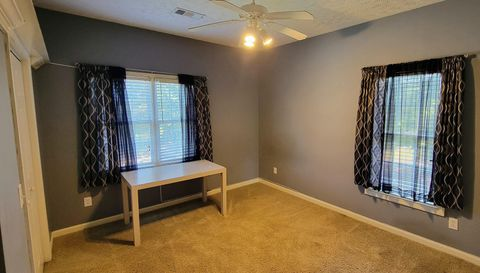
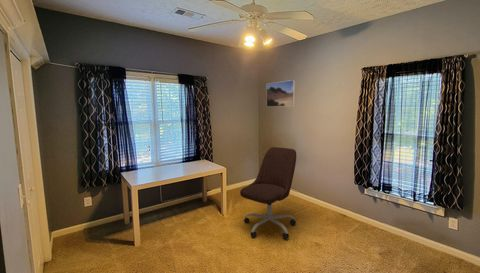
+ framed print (279, 94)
+ office chair (269, 189)
